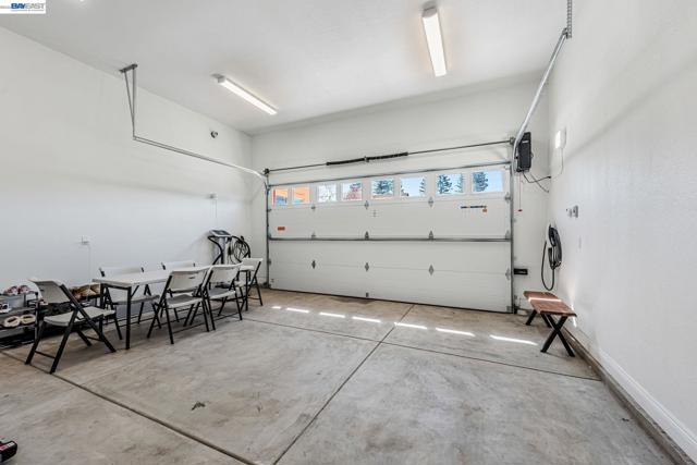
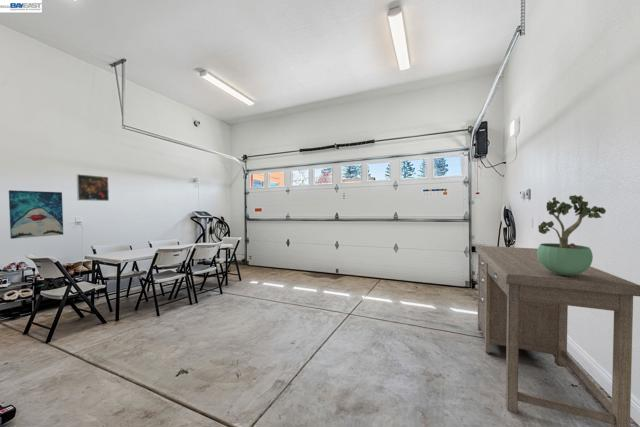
+ potted plant (566, 234)
+ wall art (37, 214)
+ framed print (93, 188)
+ desk (530, 313)
